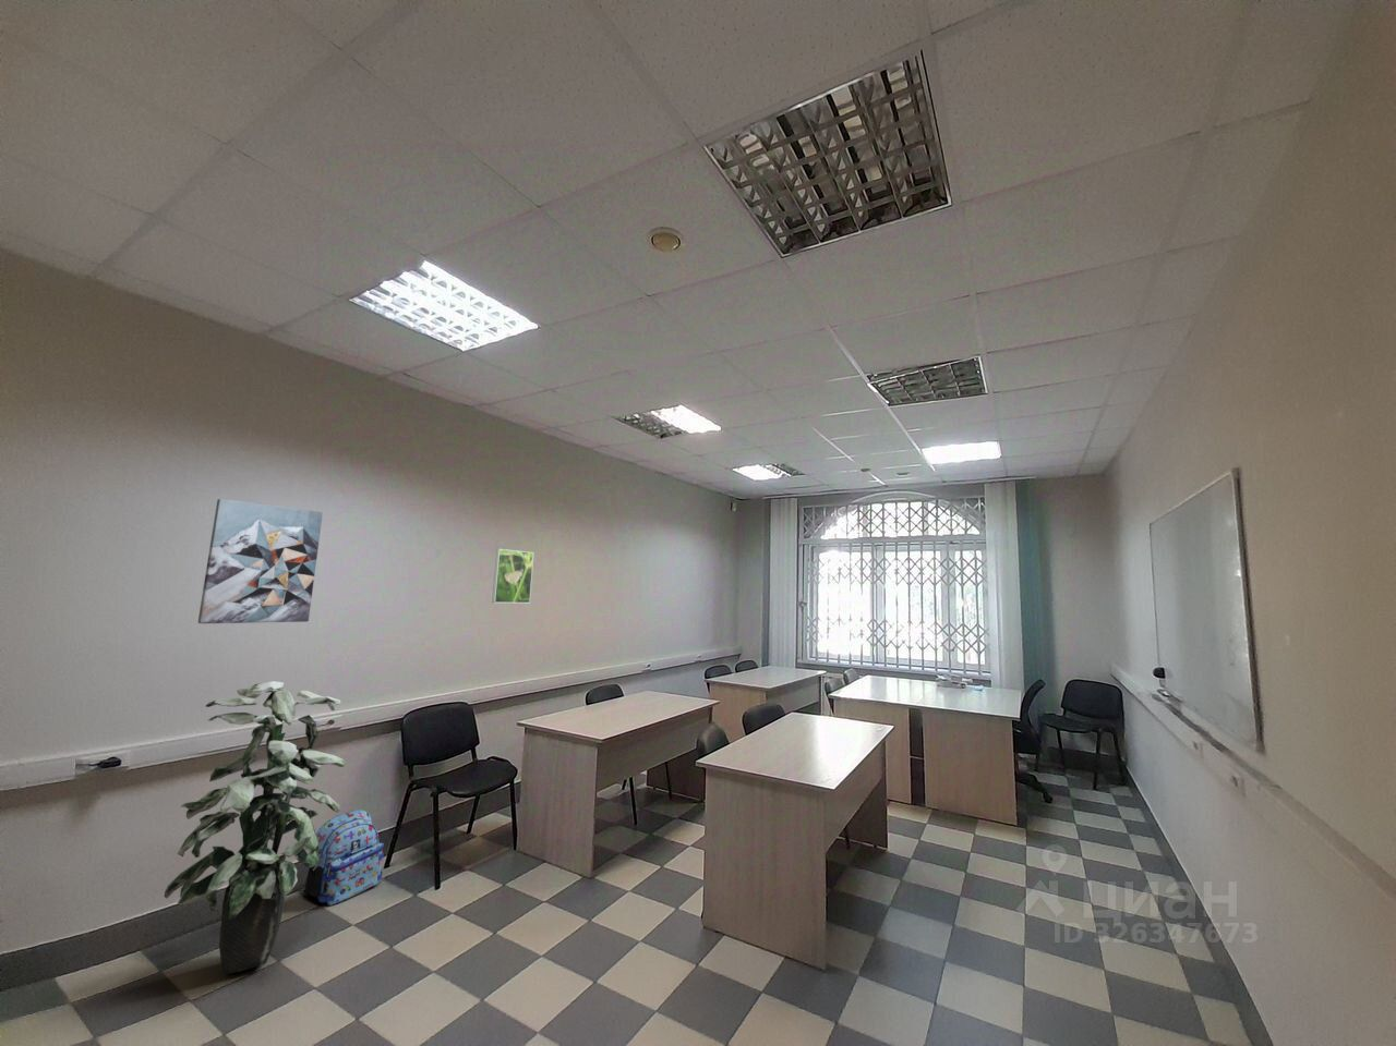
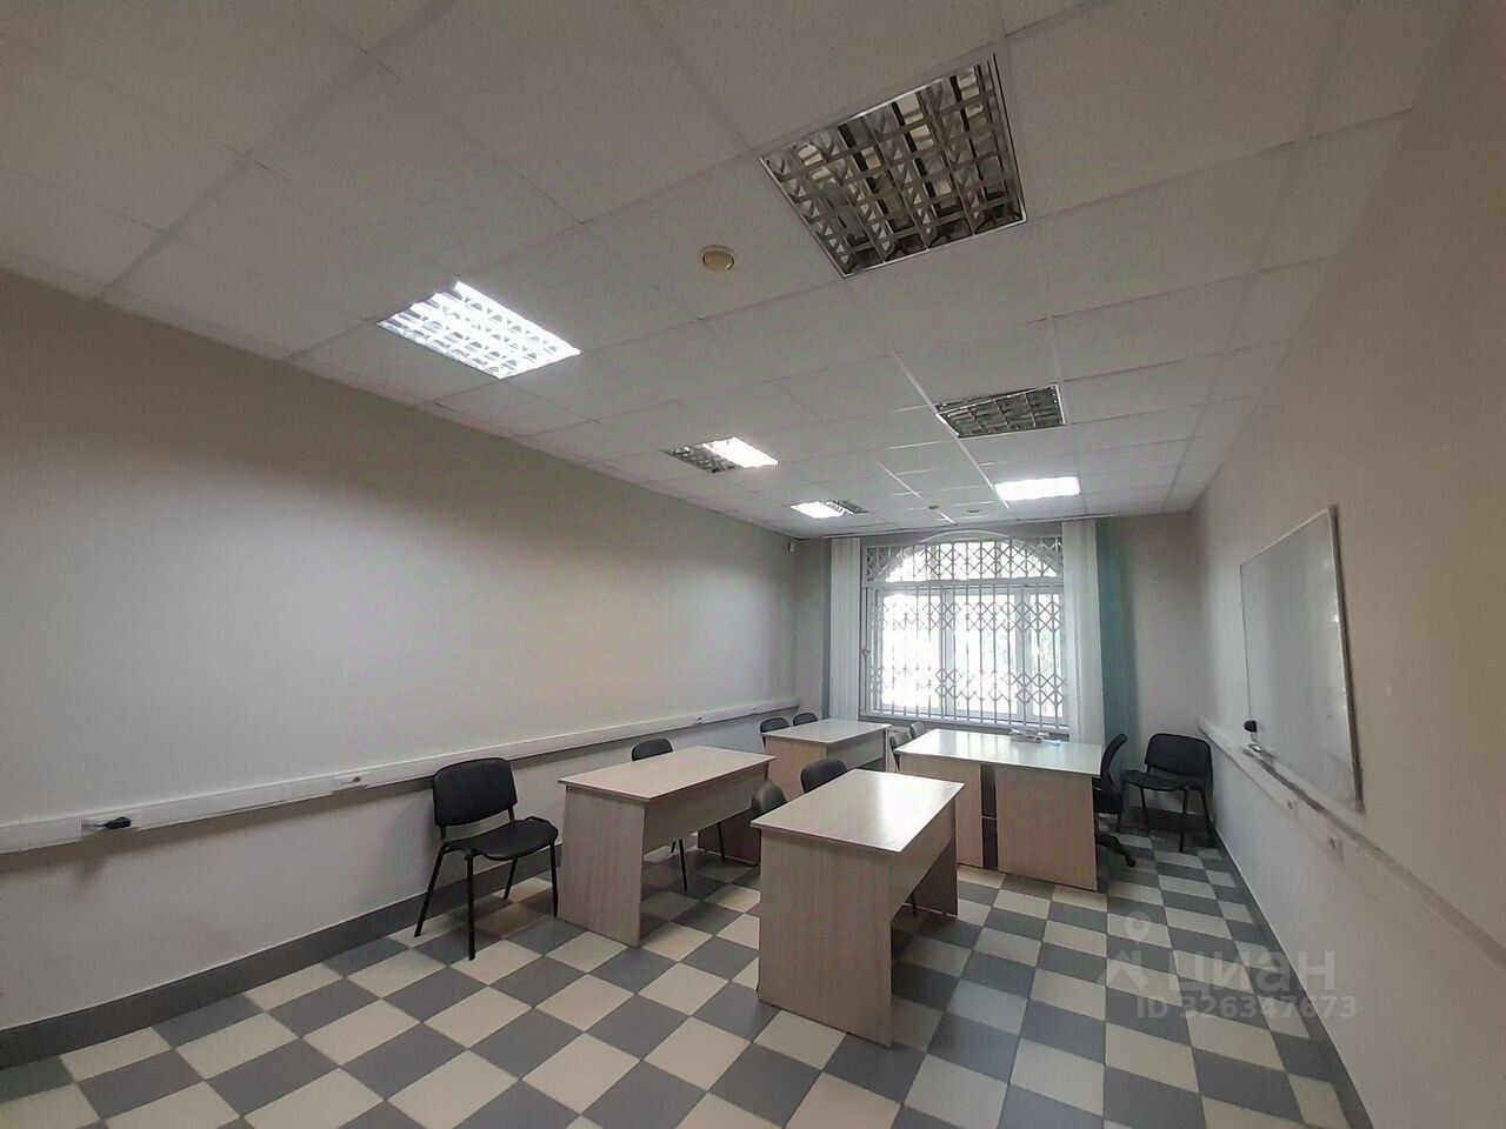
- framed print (512, 577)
- backpack (348, 852)
- wall art (265, 564)
- indoor plant (259, 815)
